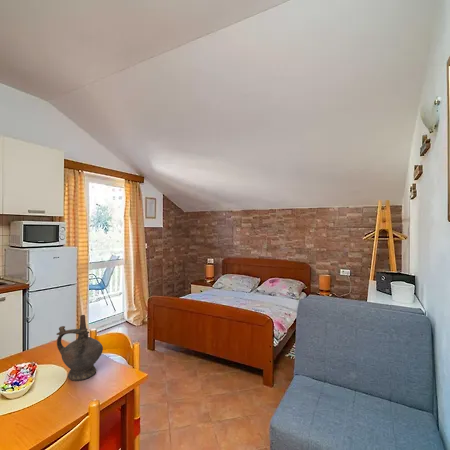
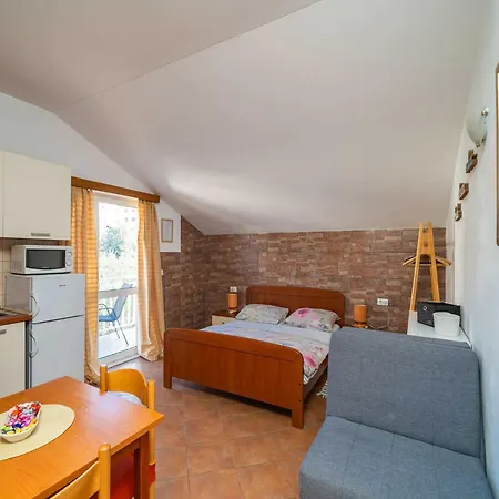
- ceremonial vessel (80, 344)
